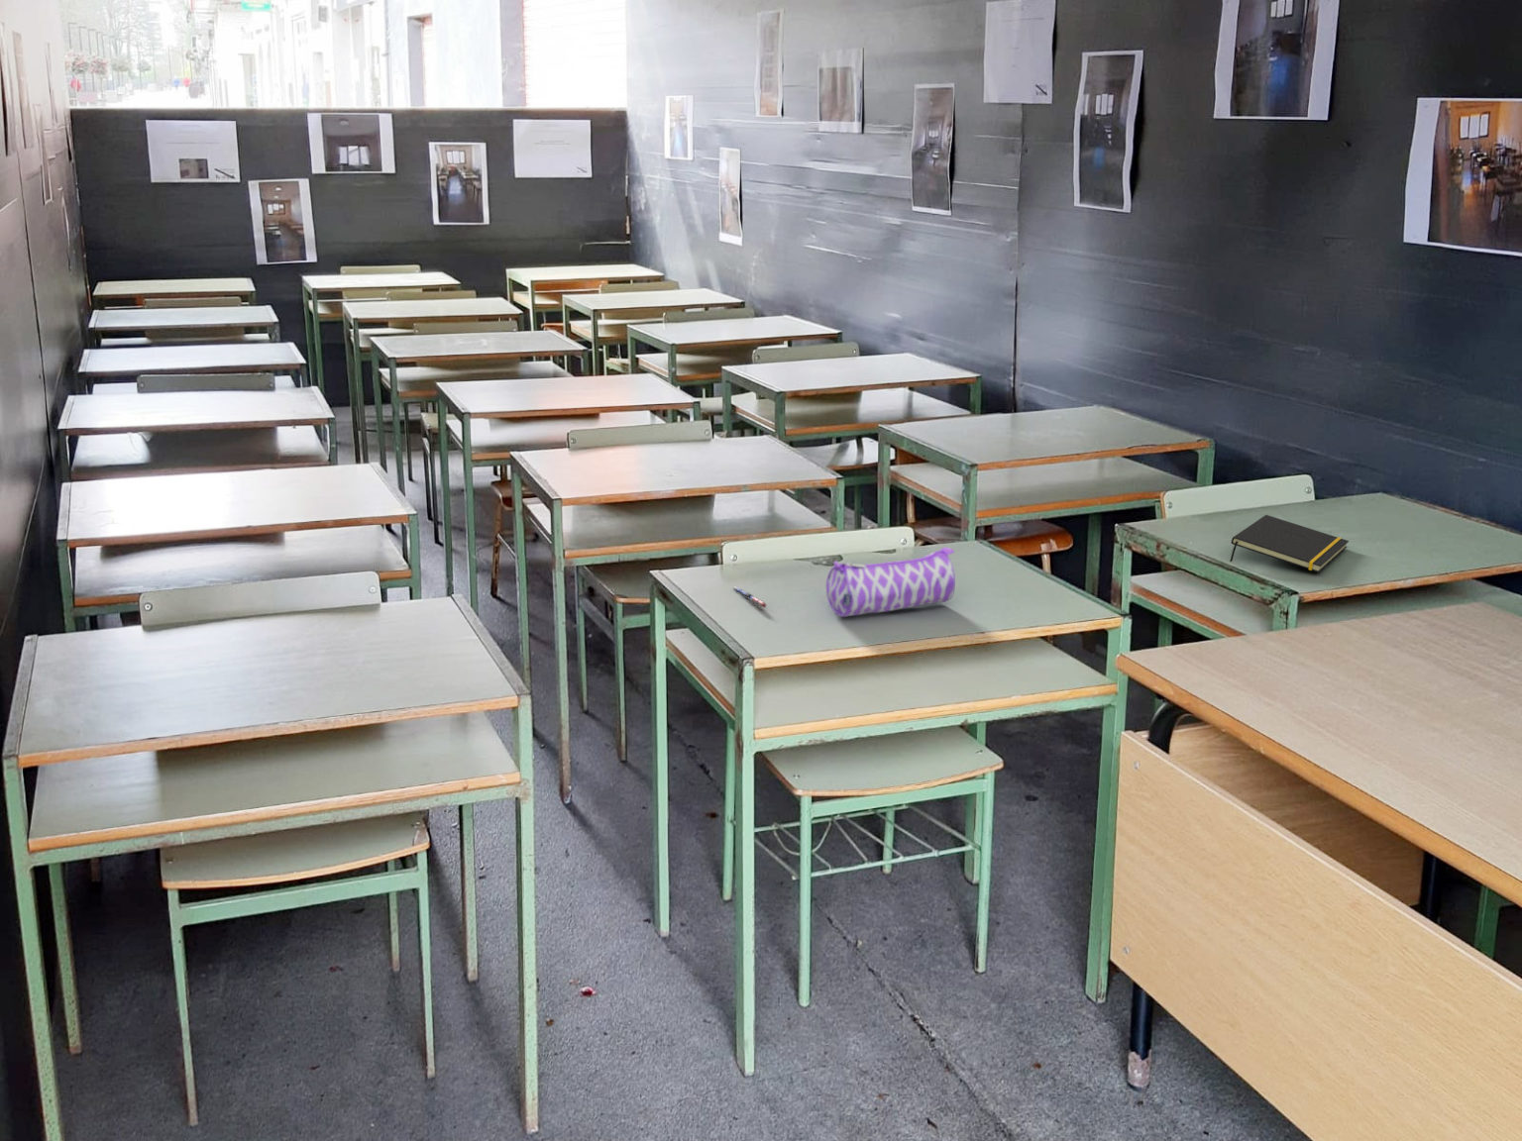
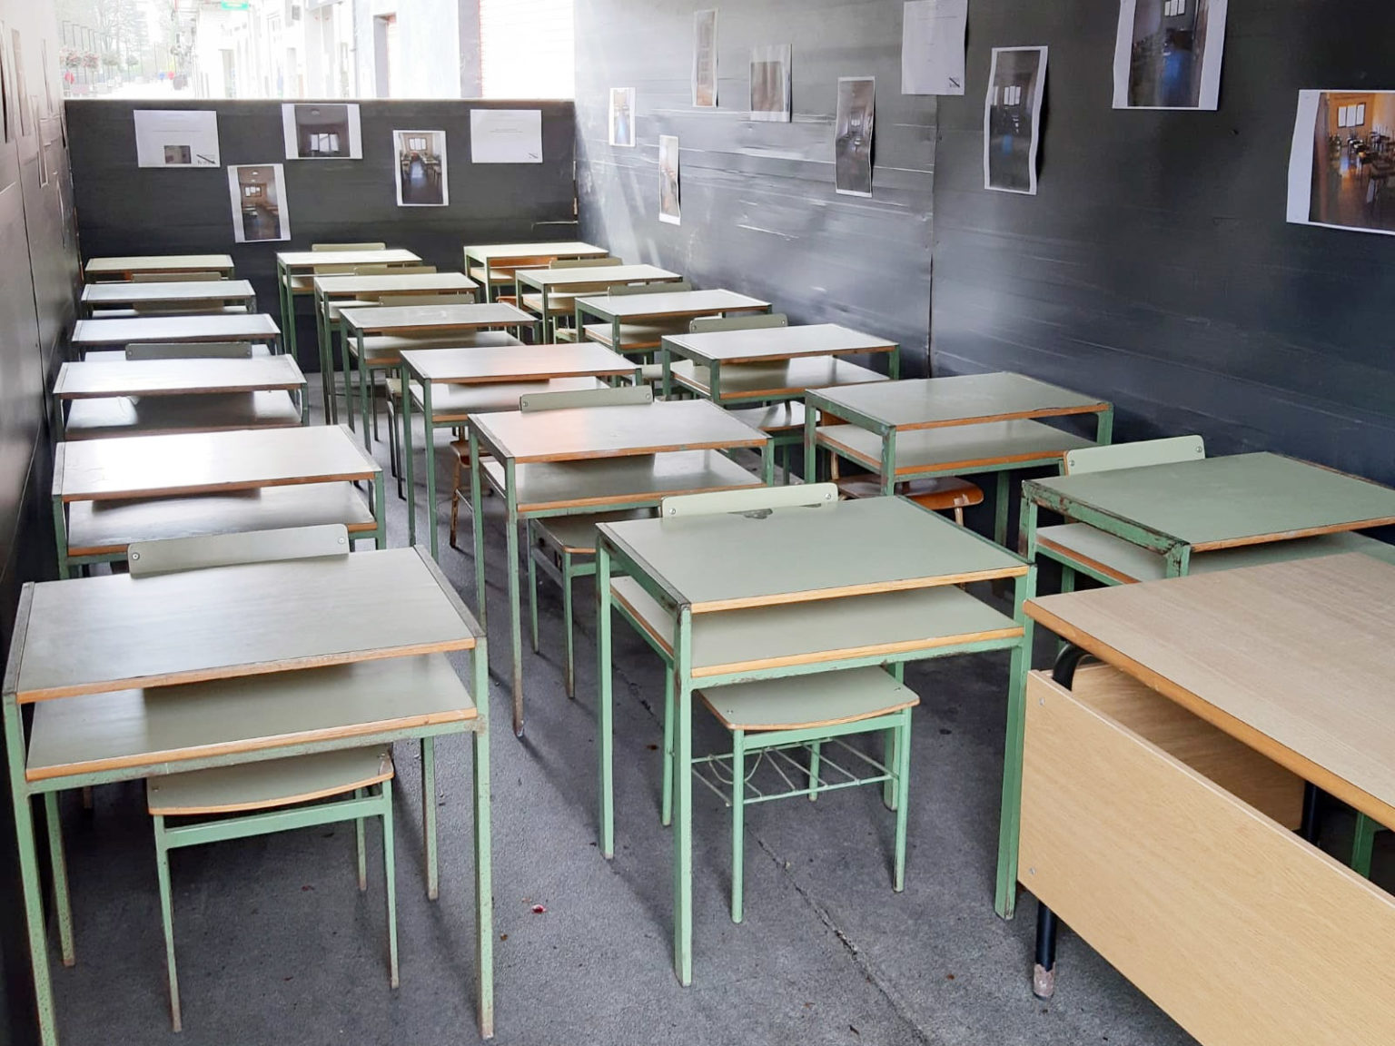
- notepad (1291, 542)
- pencil case (889, 581)
- pen (749, 596)
